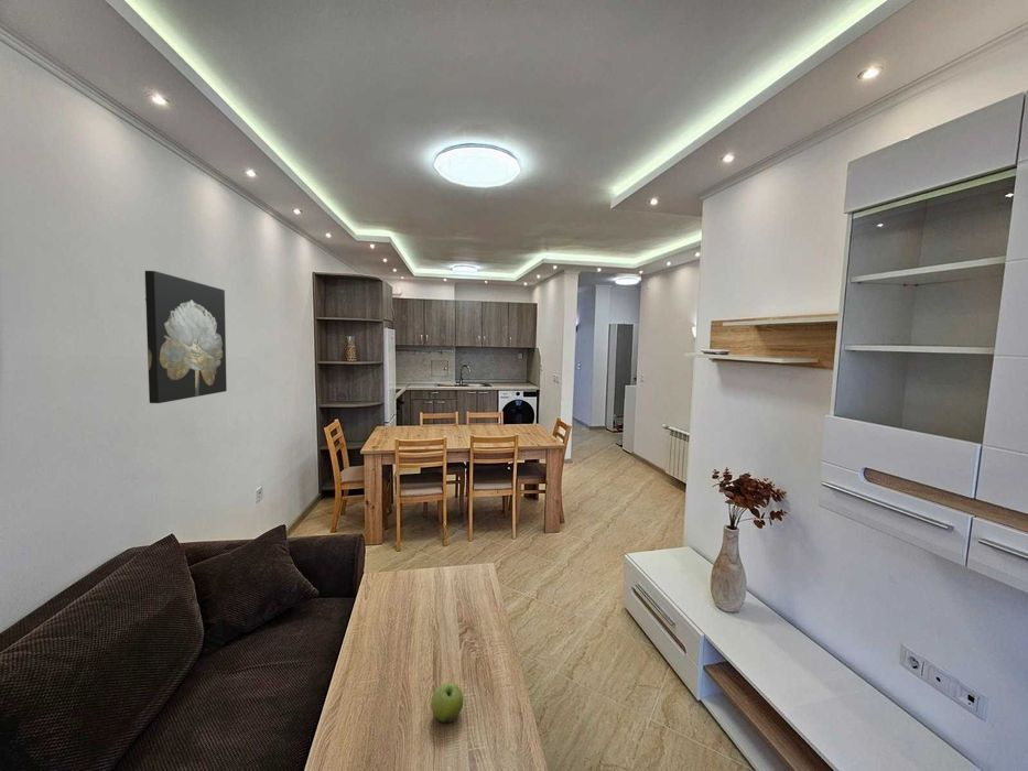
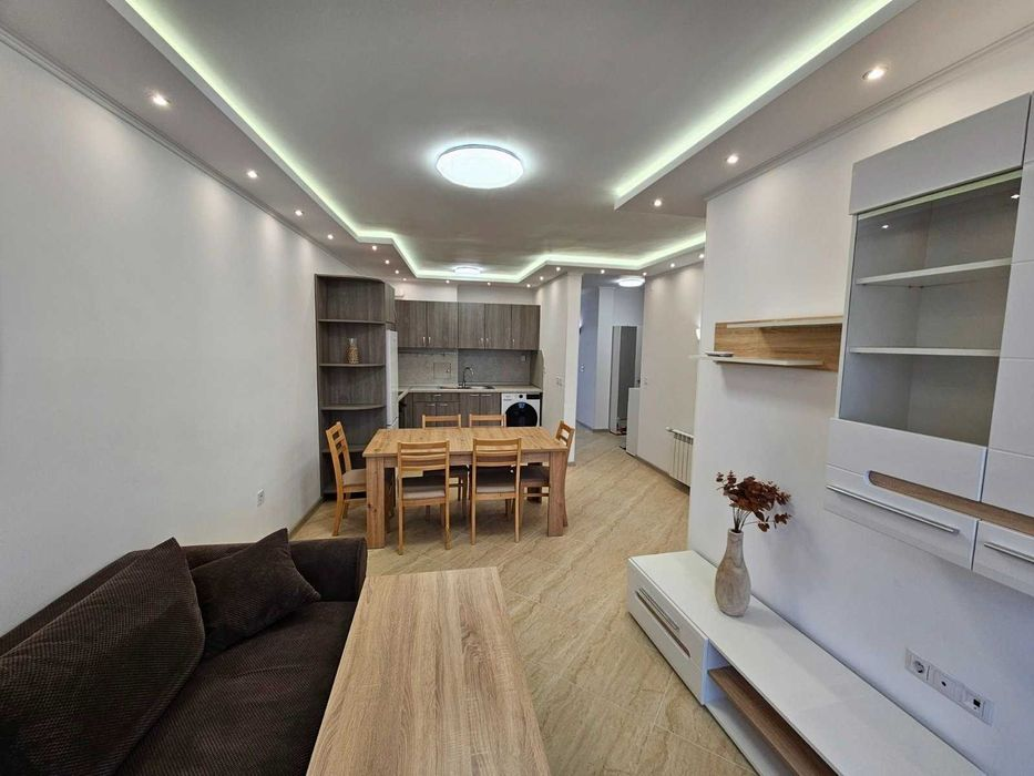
- fruit (446, 702)
- wall art (191, 339)
